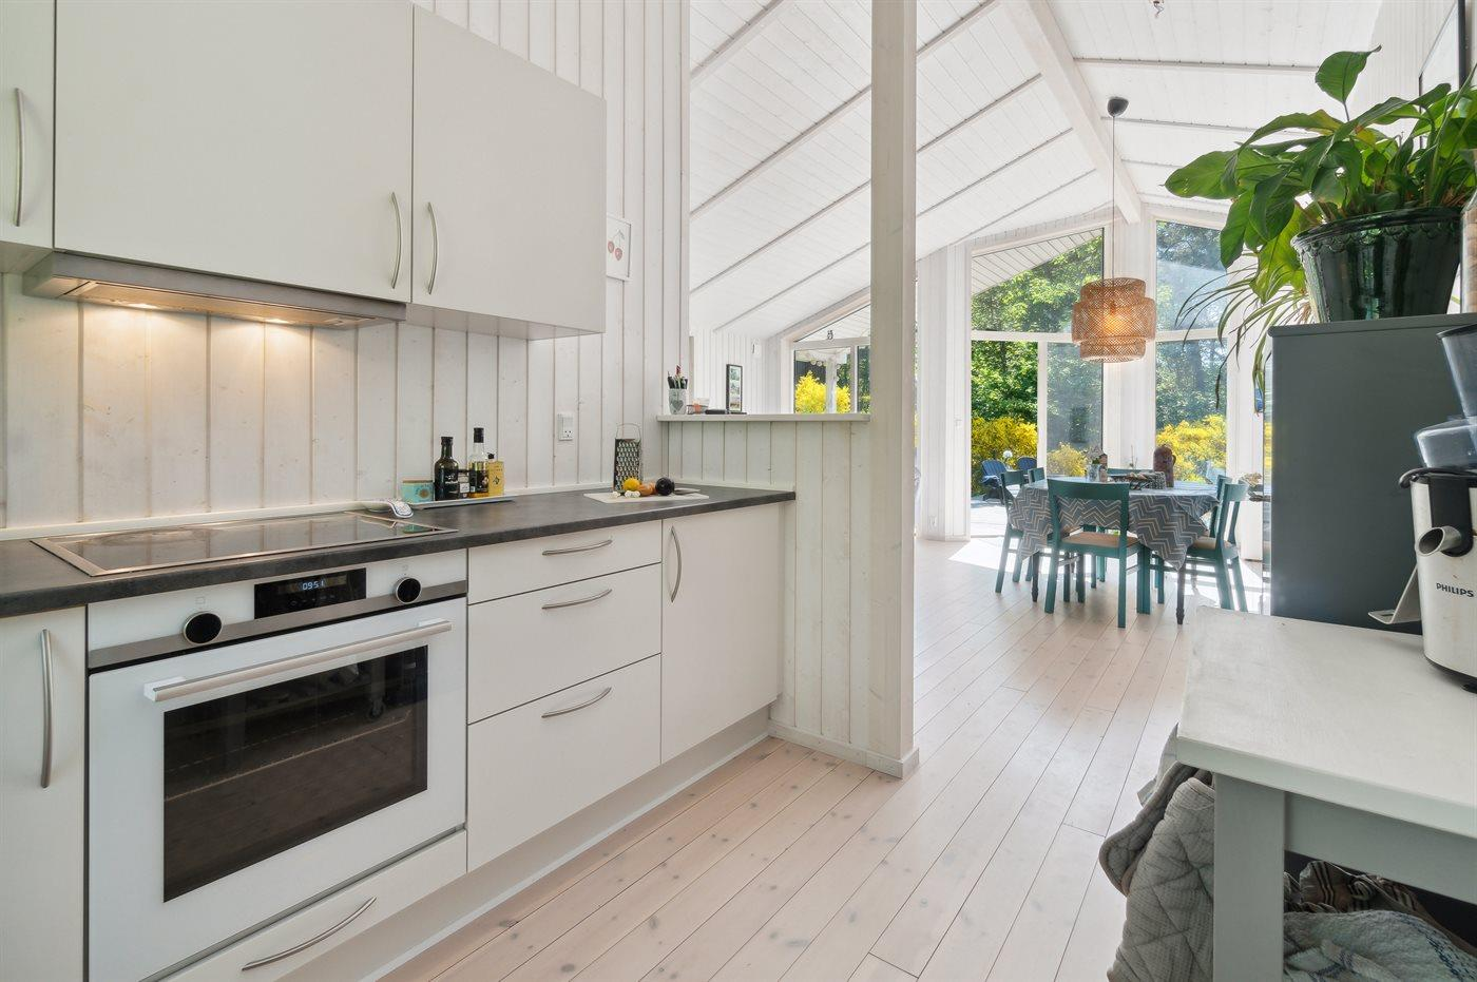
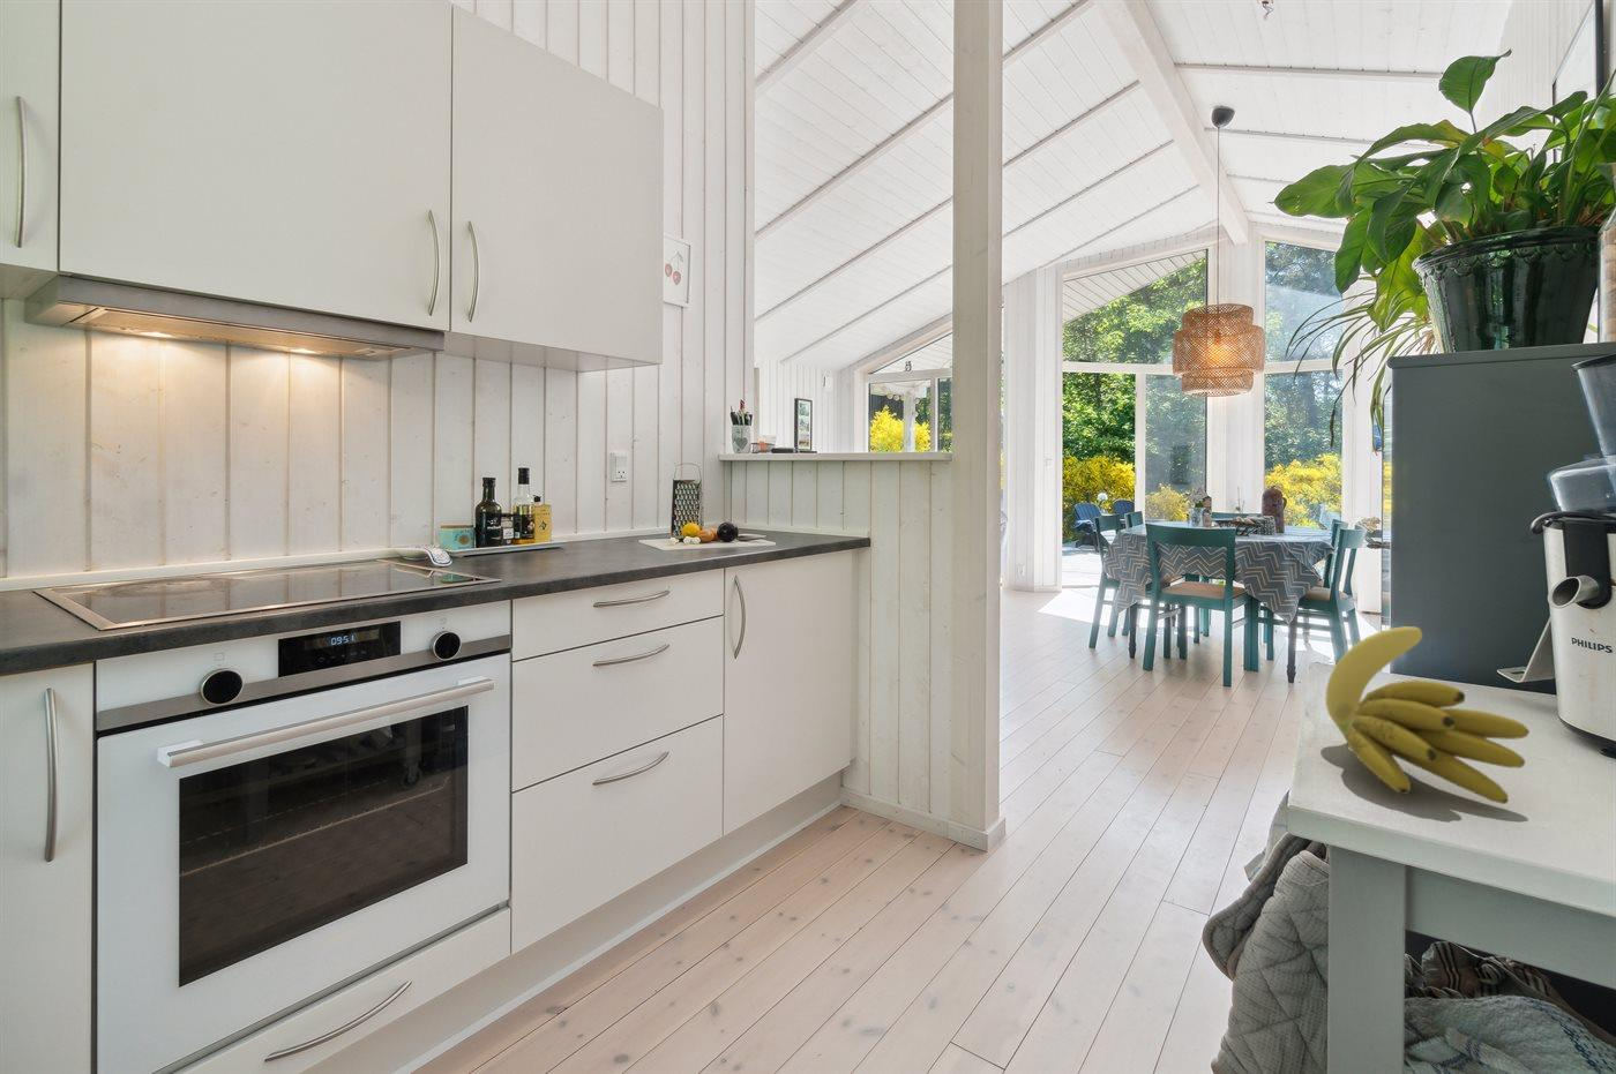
+ banana (1417, 702)
